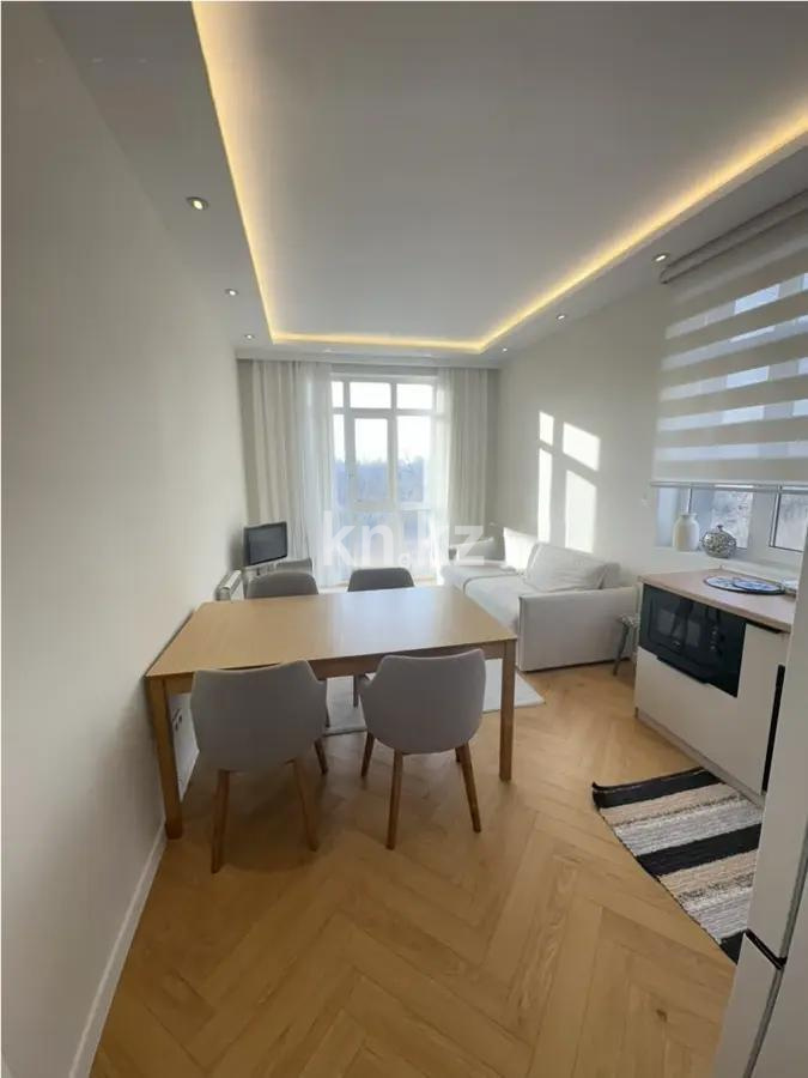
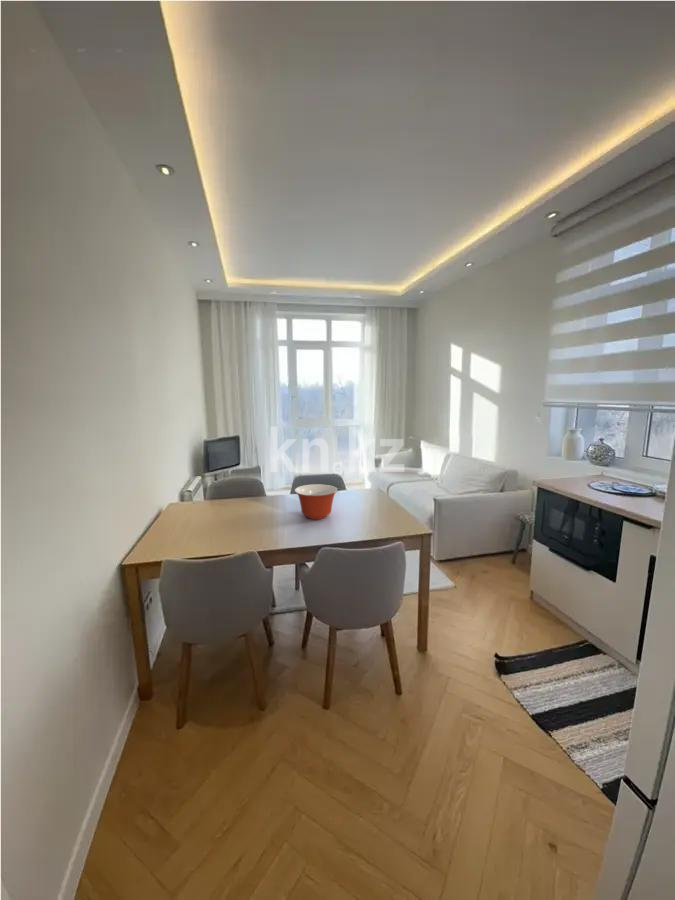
+ mixing bowl (316, 502)
